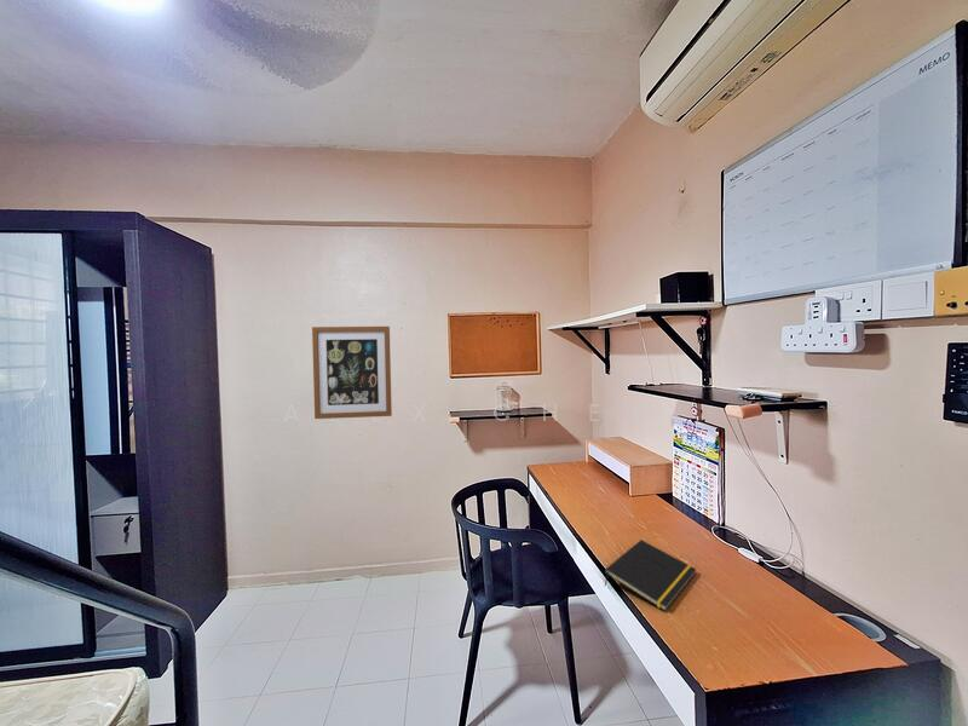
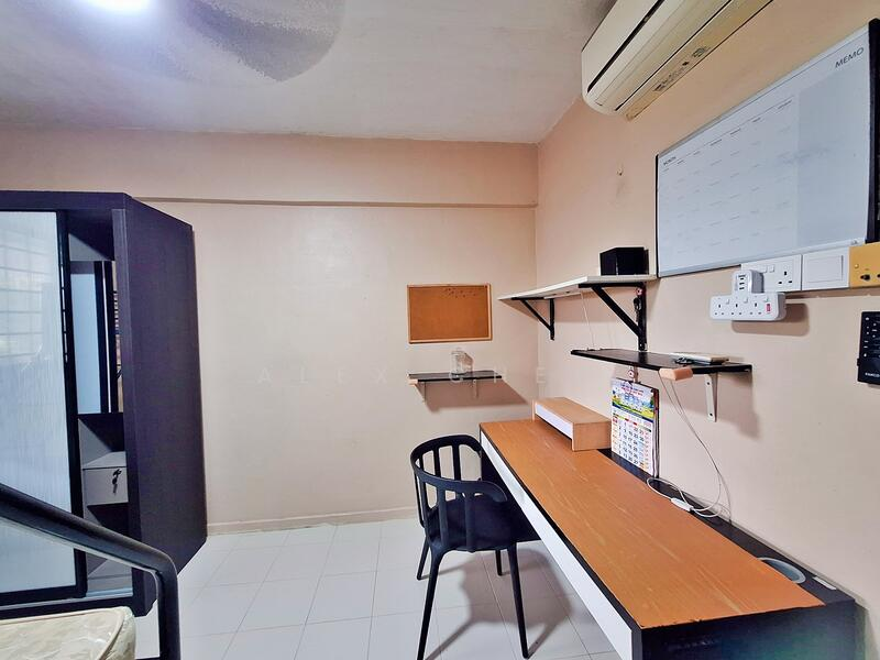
- wall art (352, 371)
- notepad (651, 570)
